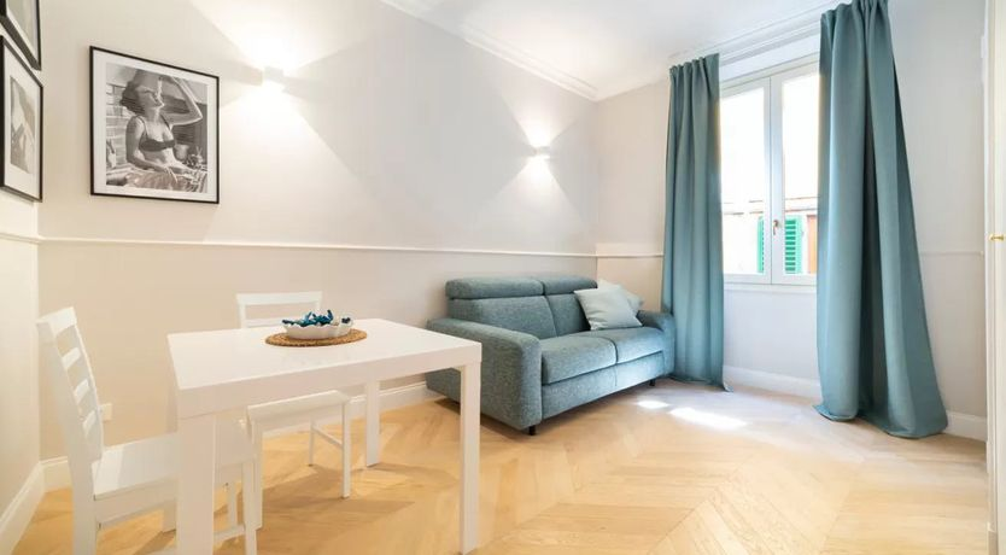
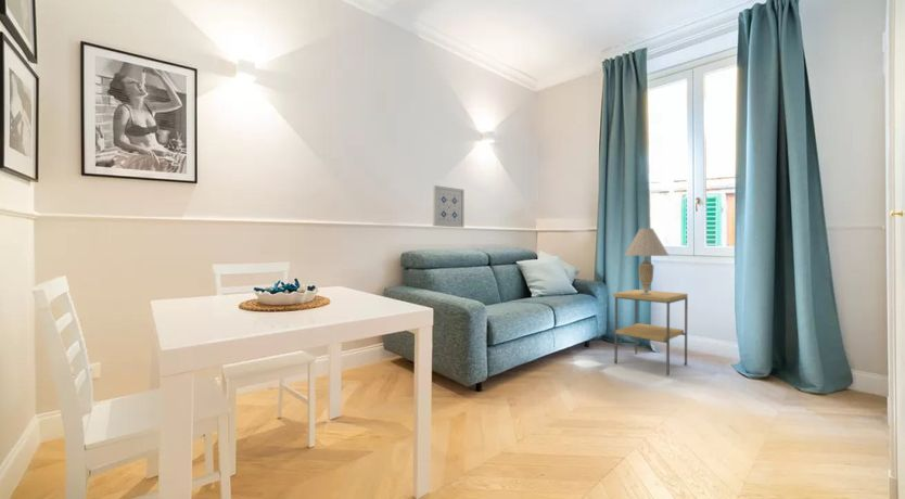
+ table lamp (646, 260)
+ wall art (448, 206)
+ side table (649, 329)
